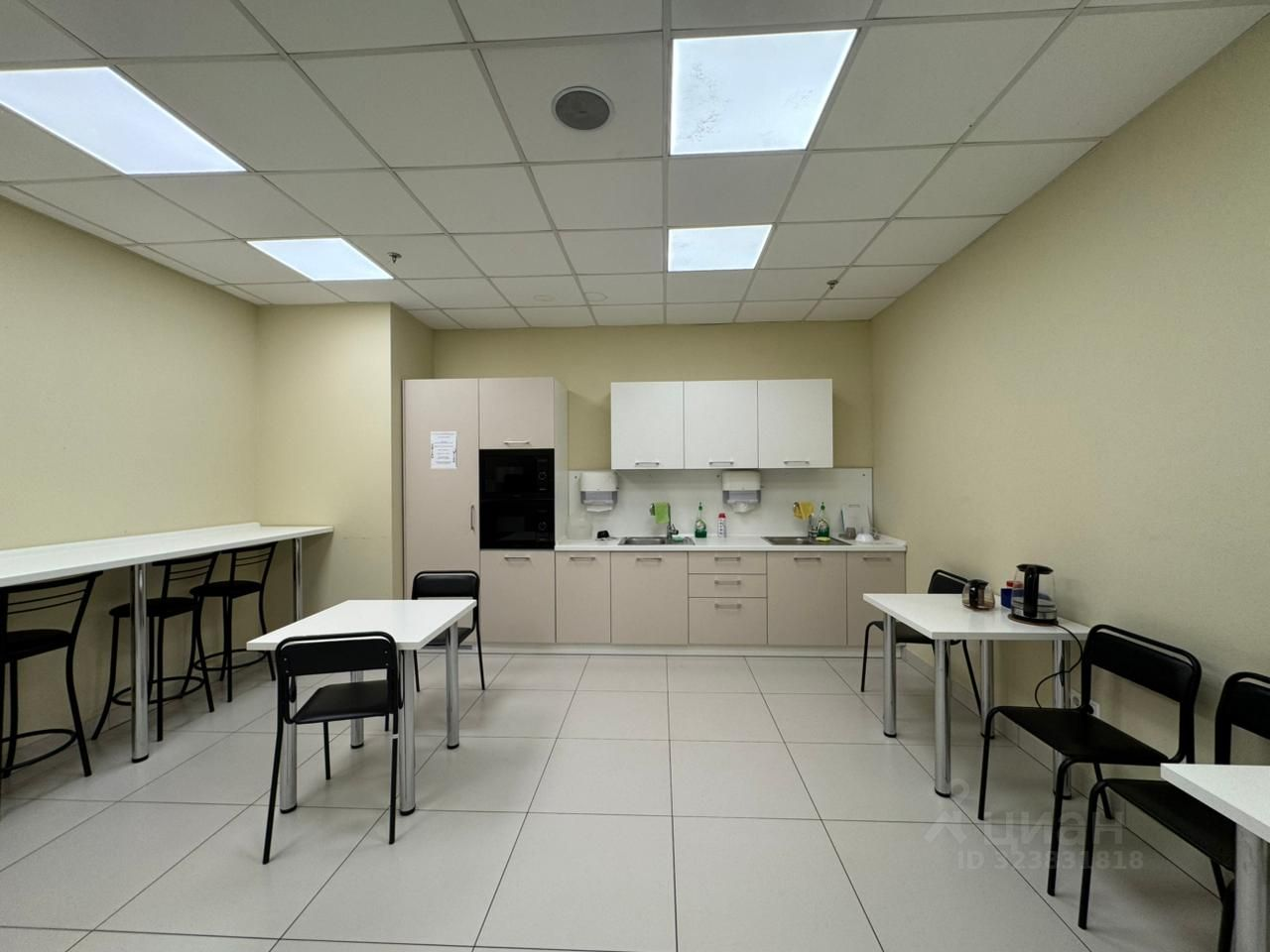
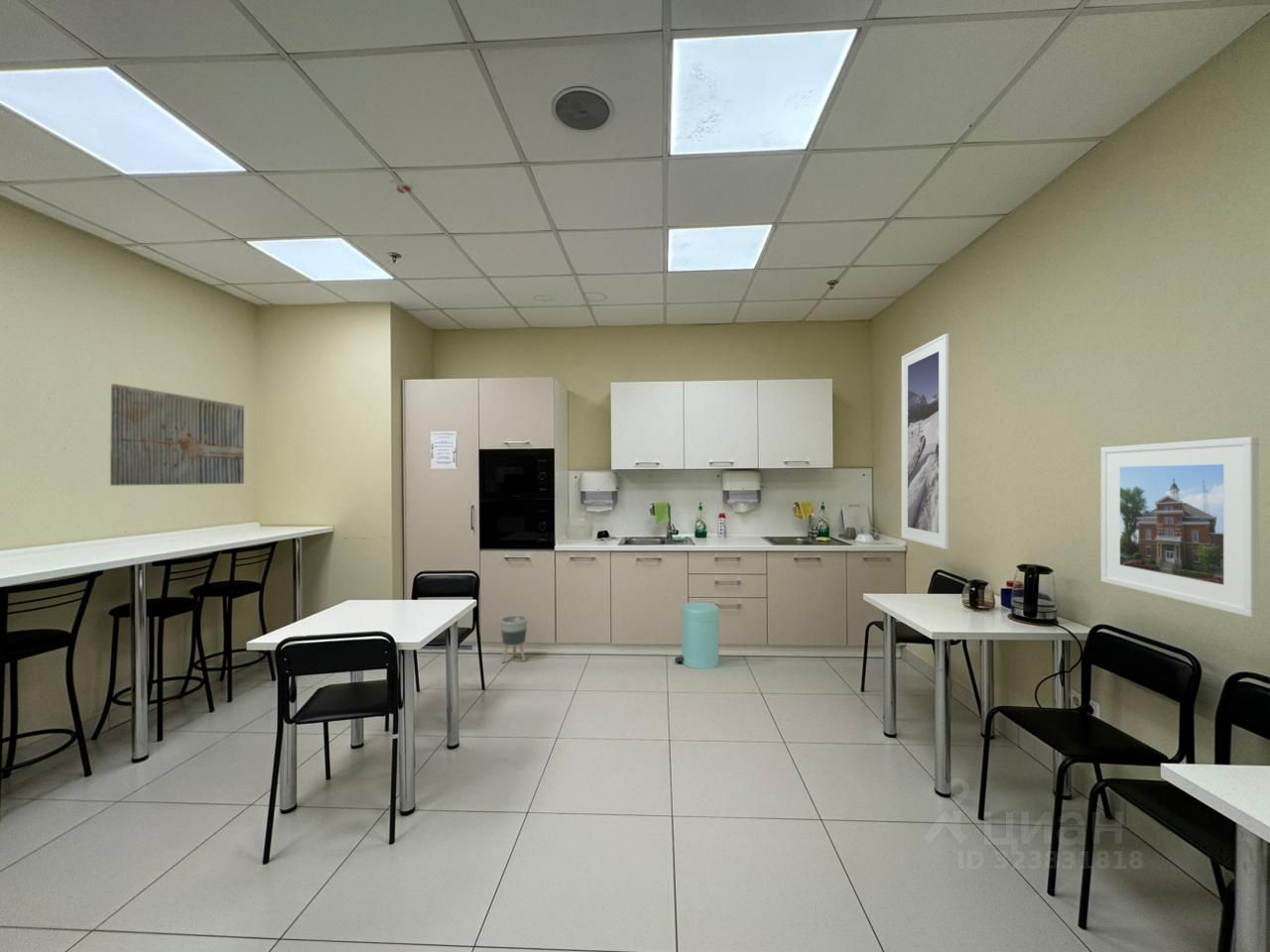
+ wall art (186, 440)
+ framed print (1168, 520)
+ planter (514, 639)
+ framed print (923, 444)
+ trash can (697, 634)
+ smoke detector (403, 187)
